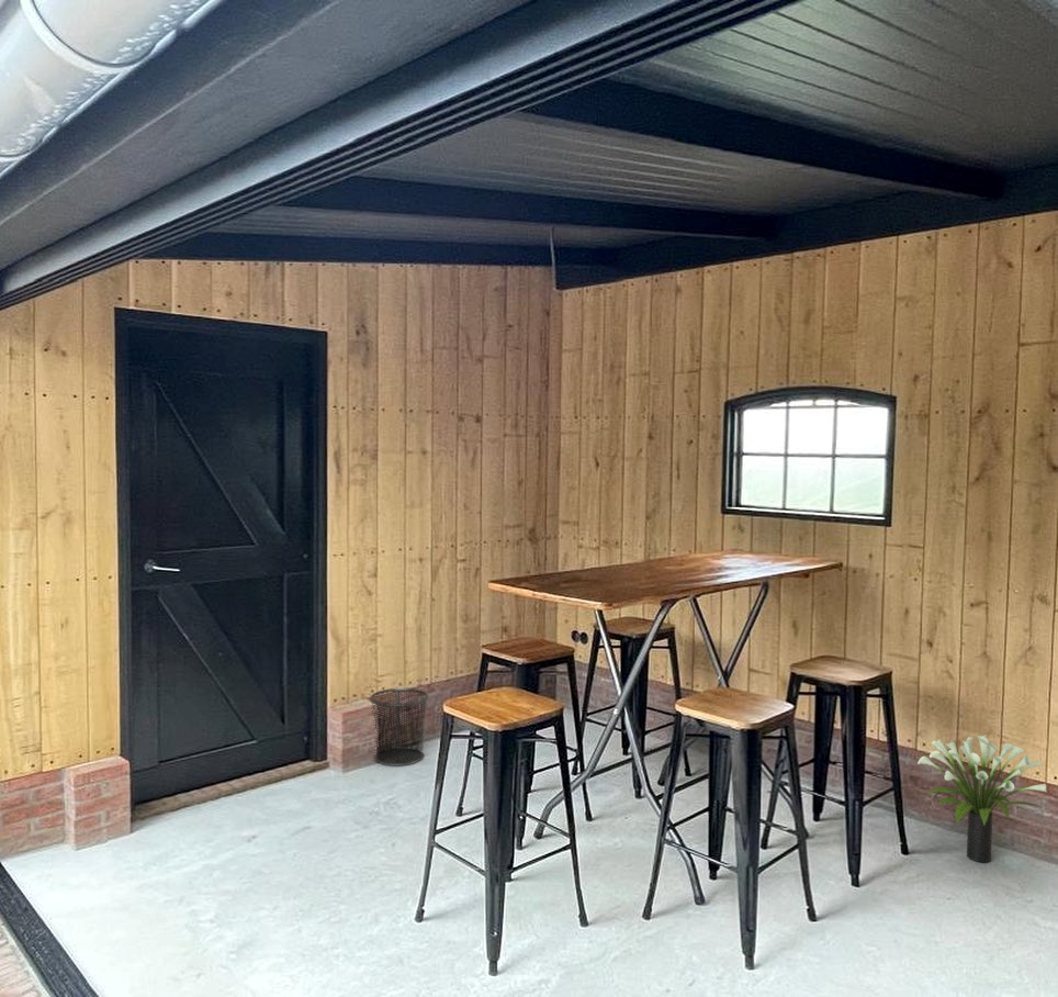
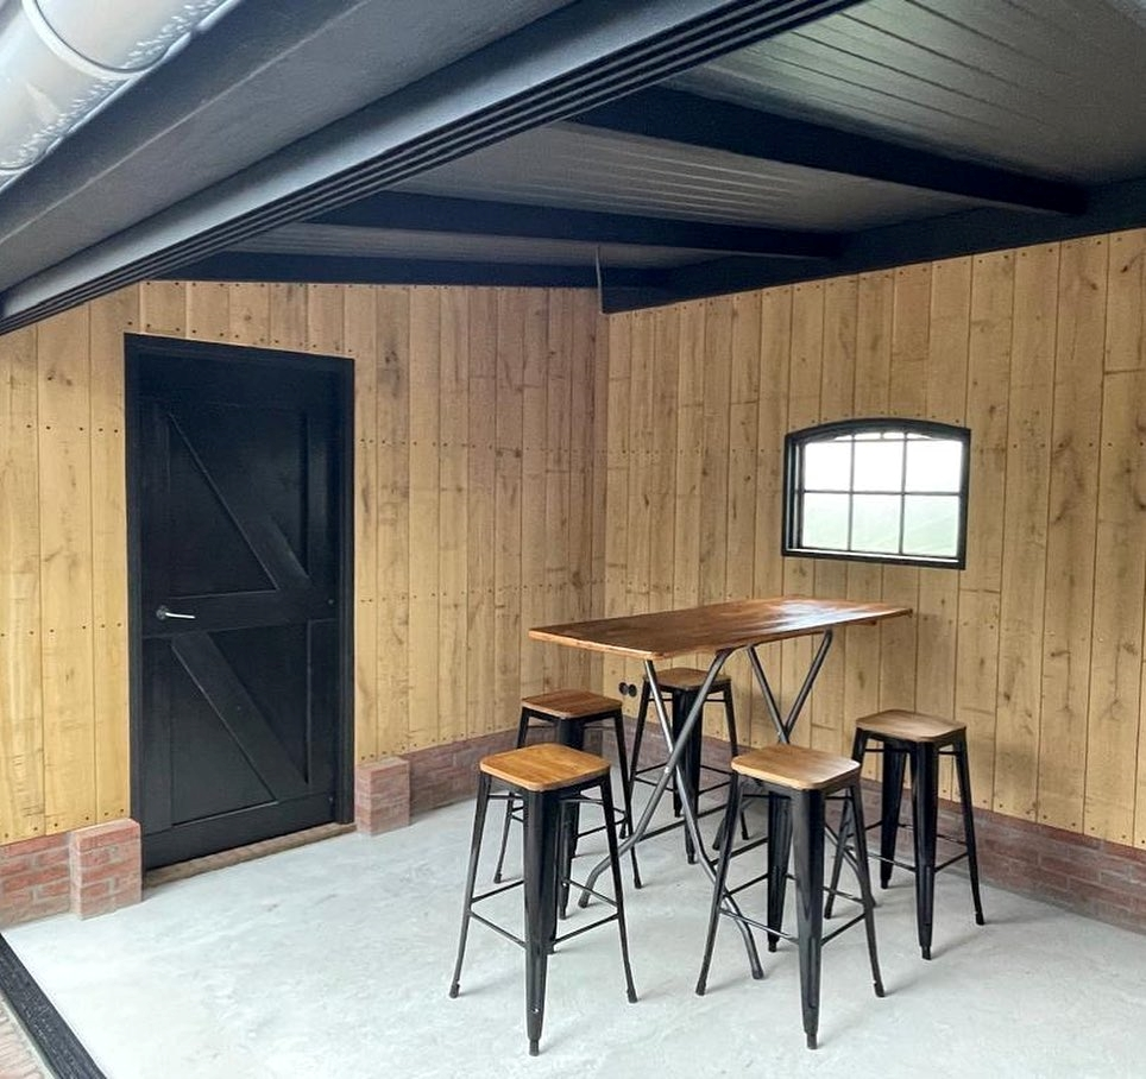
- waste bin (398, 726)
- potted plant (984, 797)
